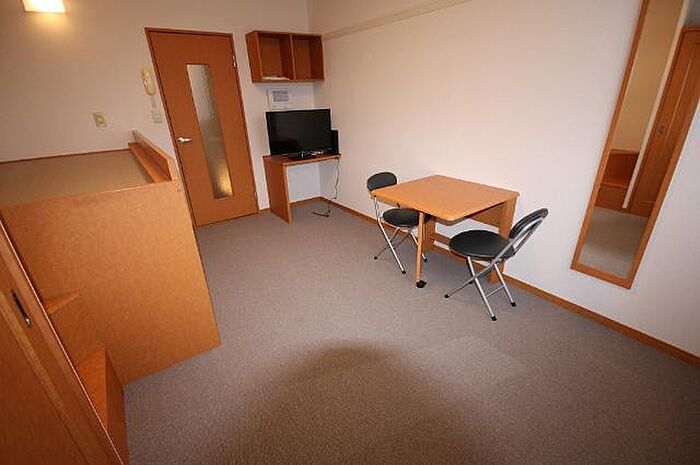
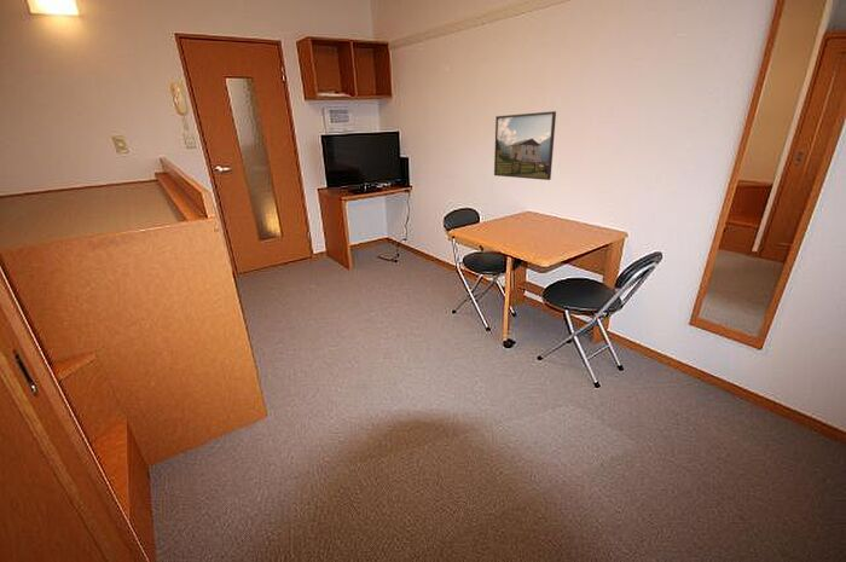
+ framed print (521, 146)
